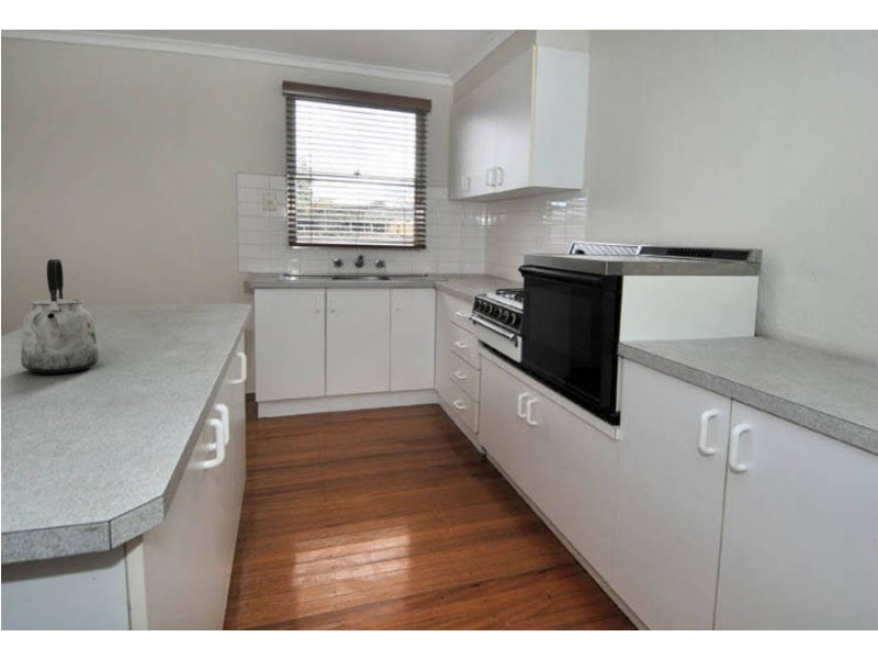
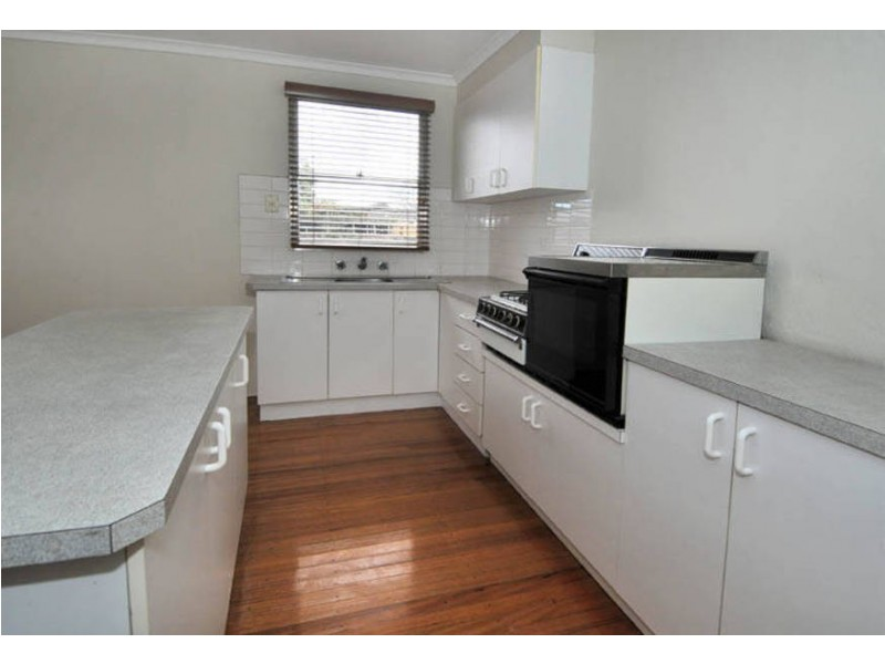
- kettle (56, 316)
